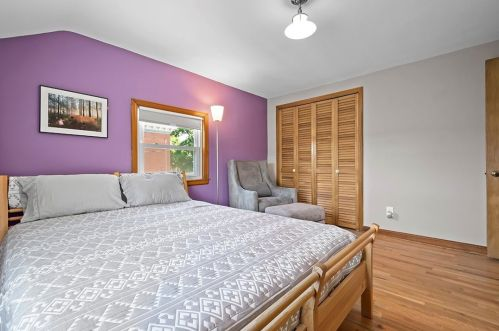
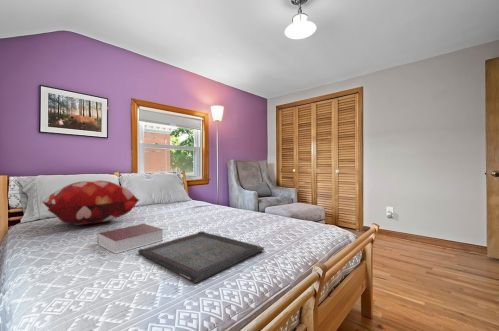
+ book (131, 236)
+ decorative pillow (92, 201)
+ serving tray (201, 250)
